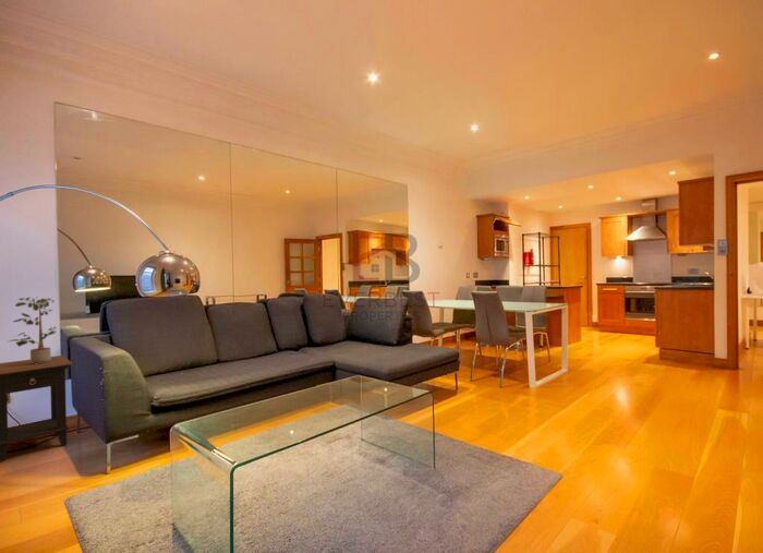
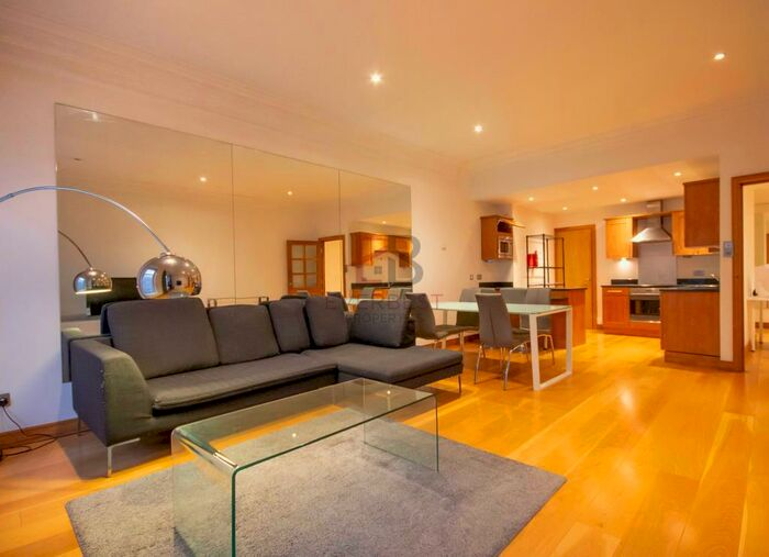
- potted plant (31, 324)
- side table (28, 389)
